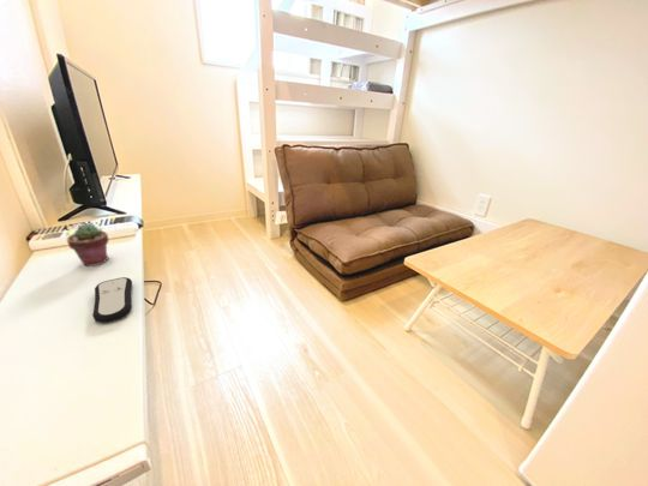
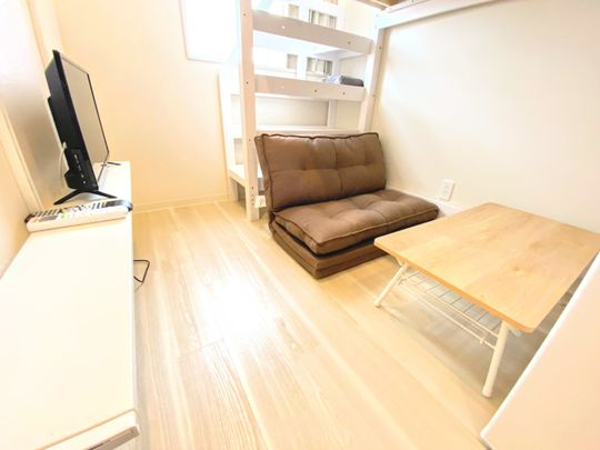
- remote control (113, 298)
- potted succulent (89, 242)
